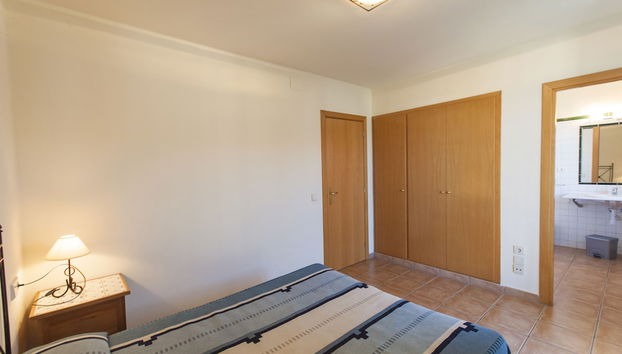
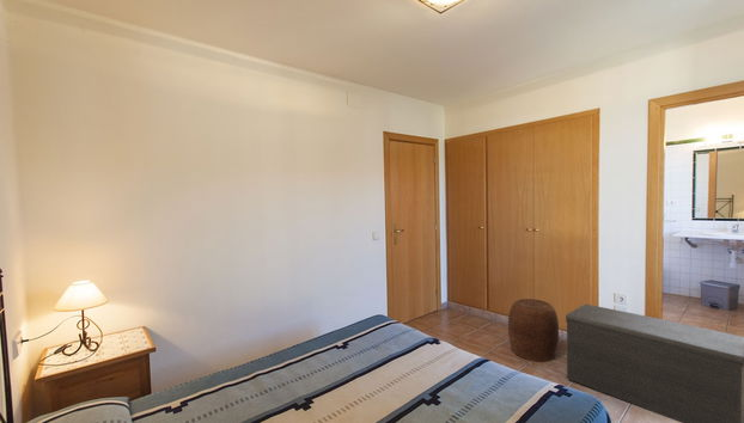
+ bench (647, 360)
+ stool (532, 327)
